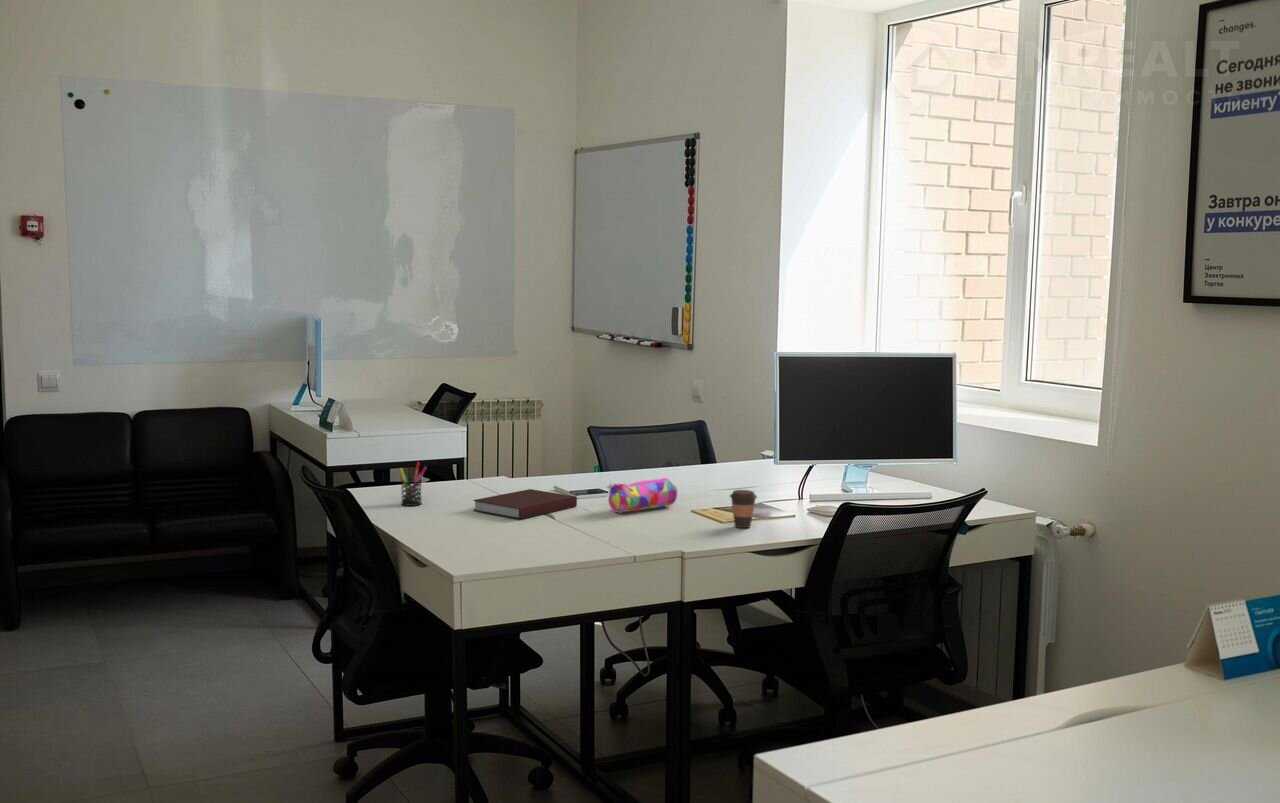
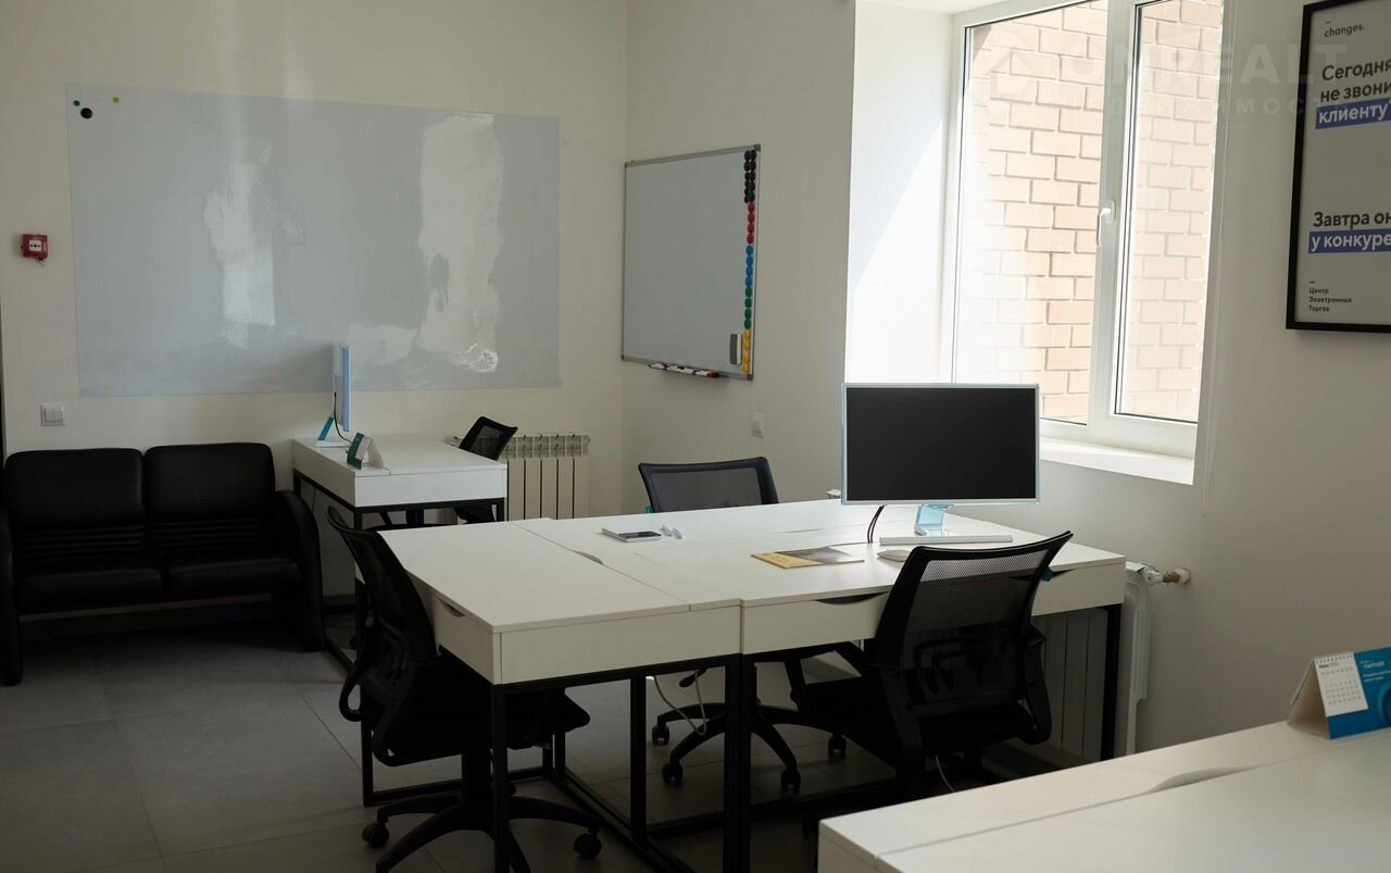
- pen holder (410, 483)
- pencil case (642, 494)
- notebook (525, 503)
- coffee cup (743, 509)
